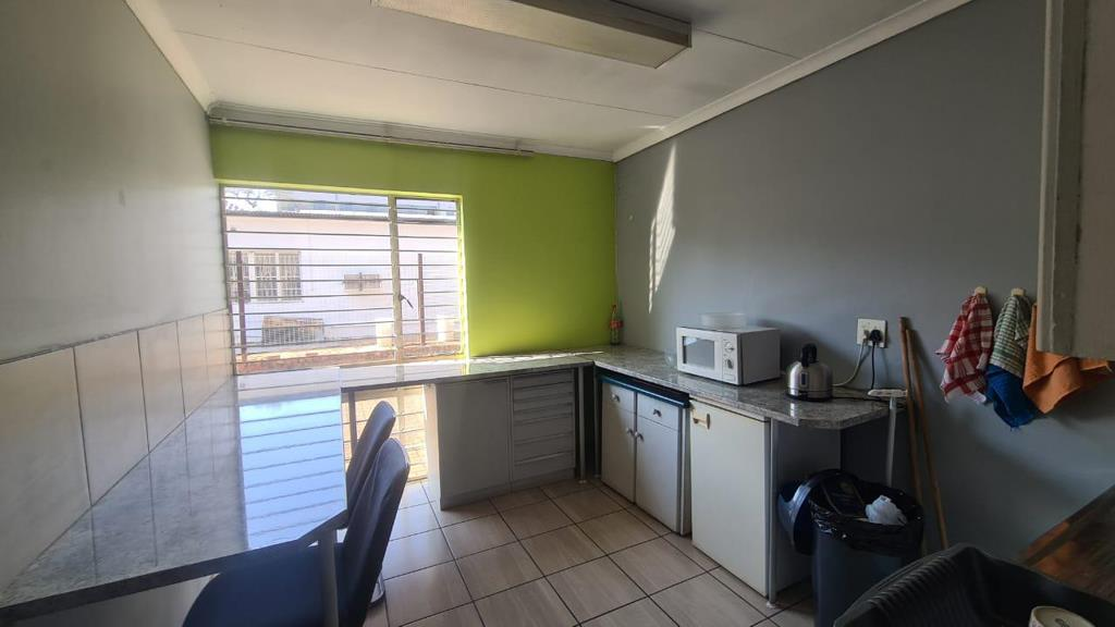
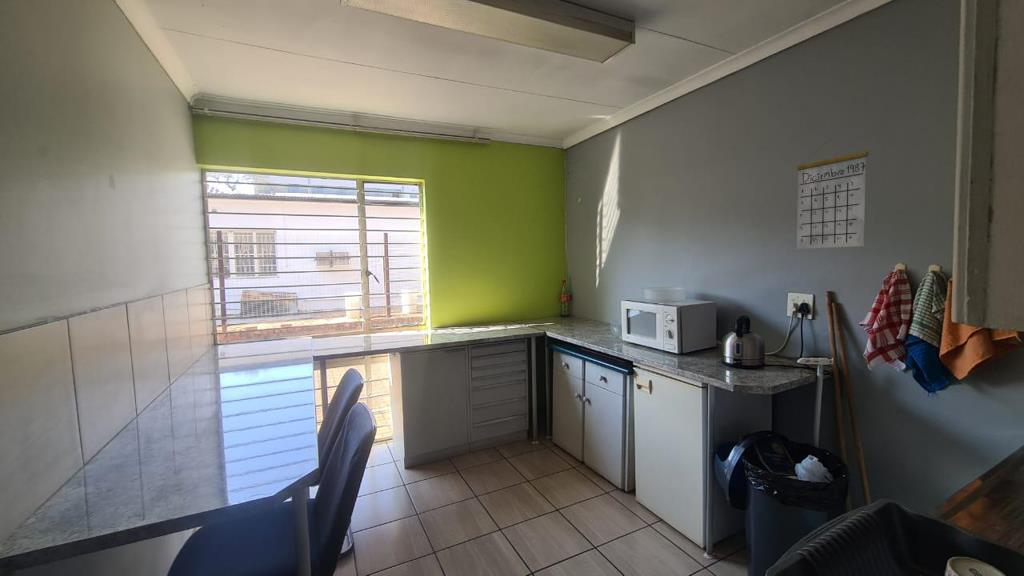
+ calendar (829, 192)
